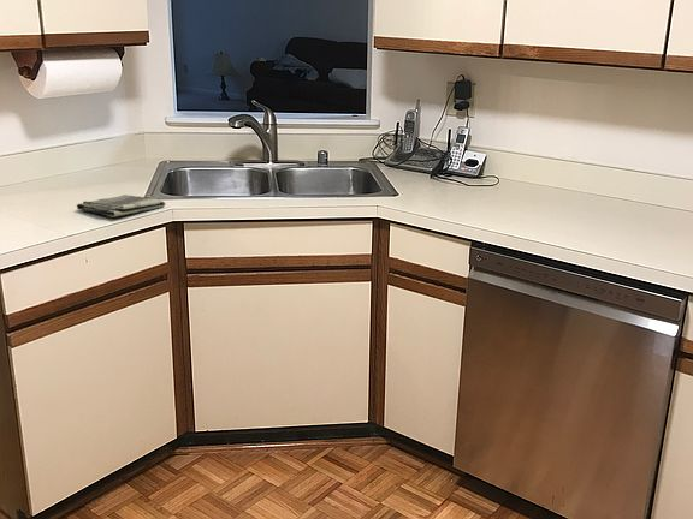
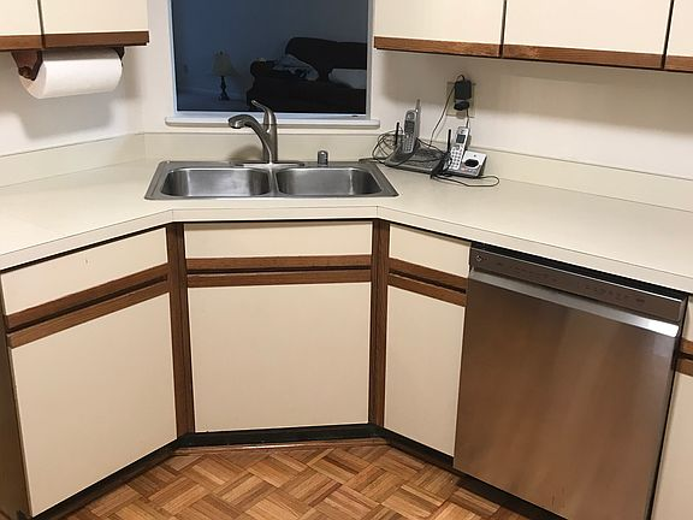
- dish towel (120, 203)
